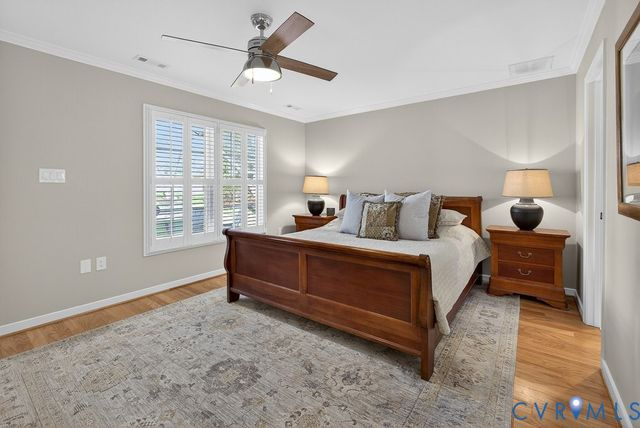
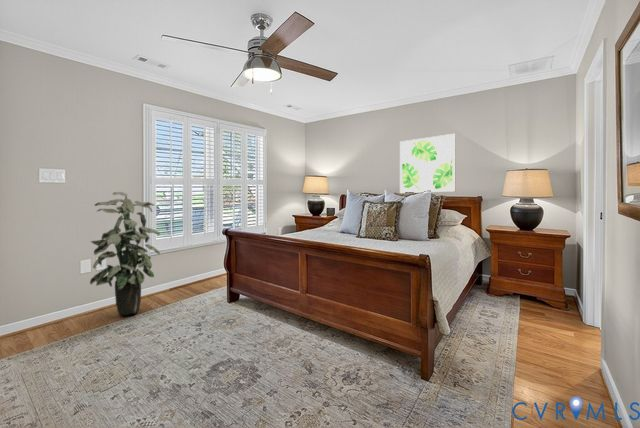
+ indoor plant (124, 252)
+ wall art (426, 165)
